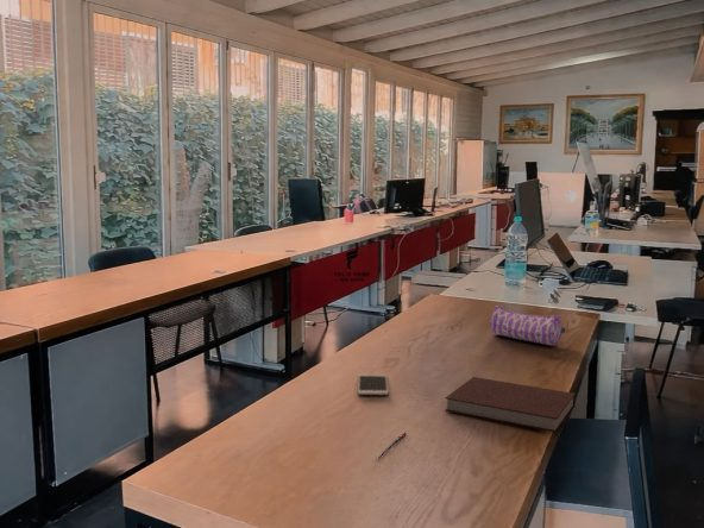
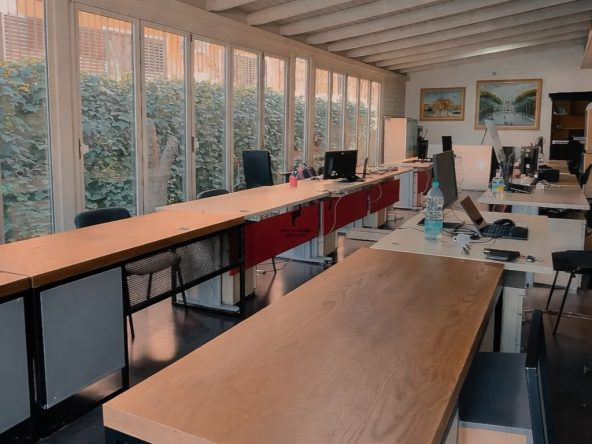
- smartphone (372, 384)
- pen (391, 445)
- notebook (510, 402)
- pencil case (526, 325)
